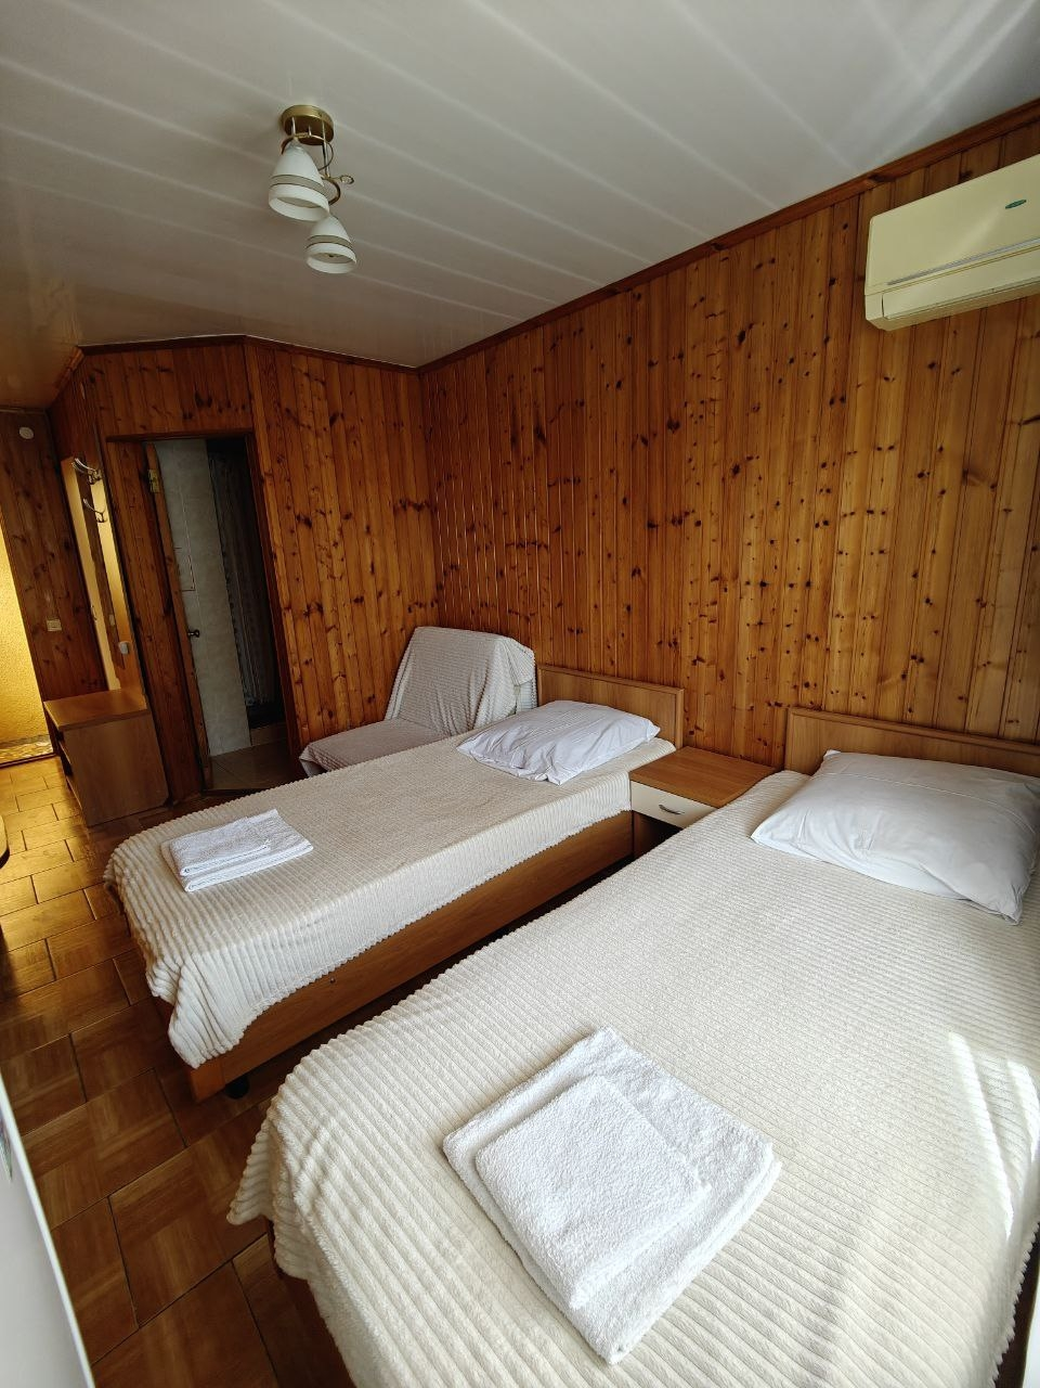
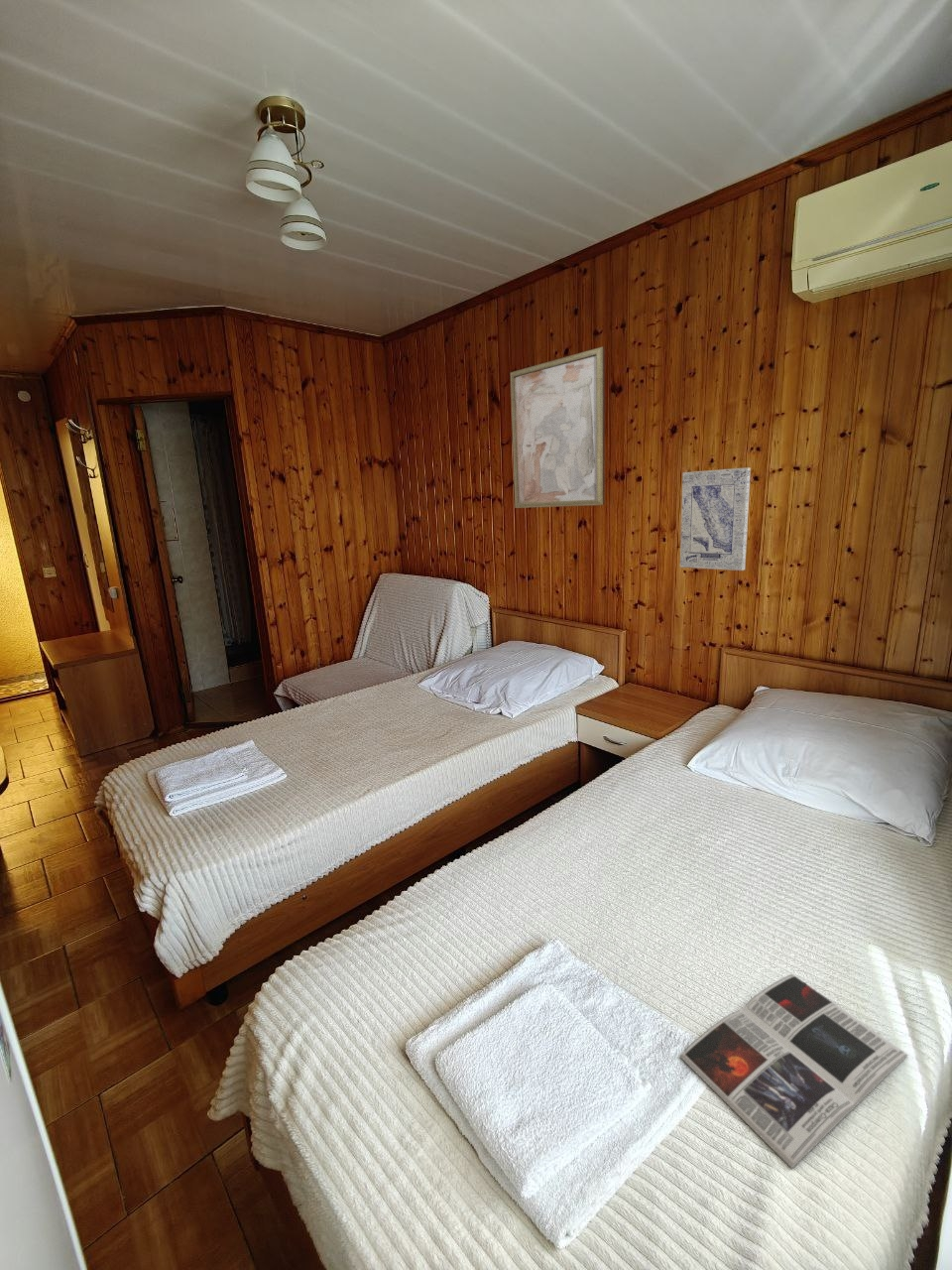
+ wall art (554, 435)
+ wall art (713, 520)
+ magazine (792, 1052)
